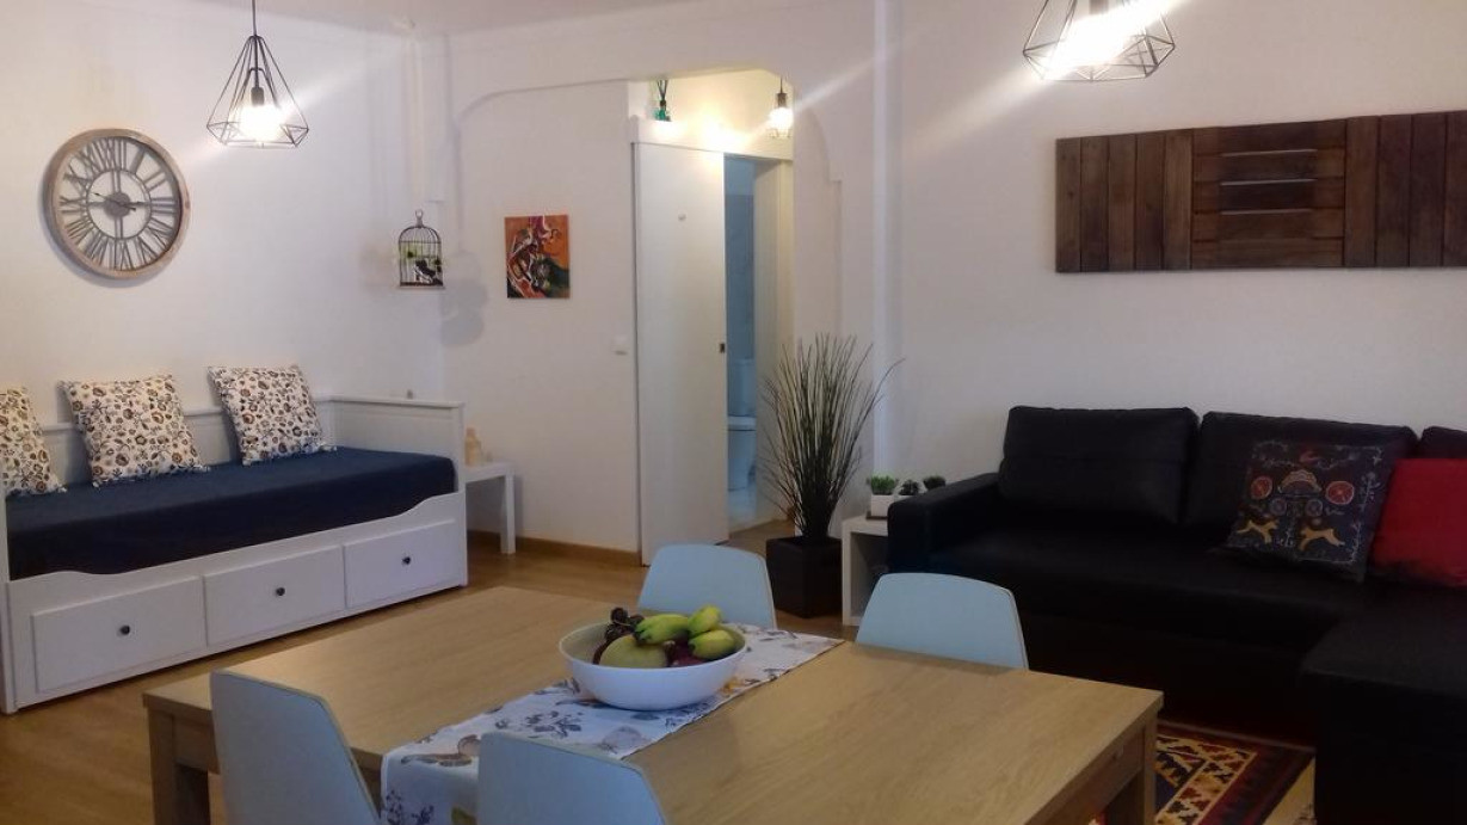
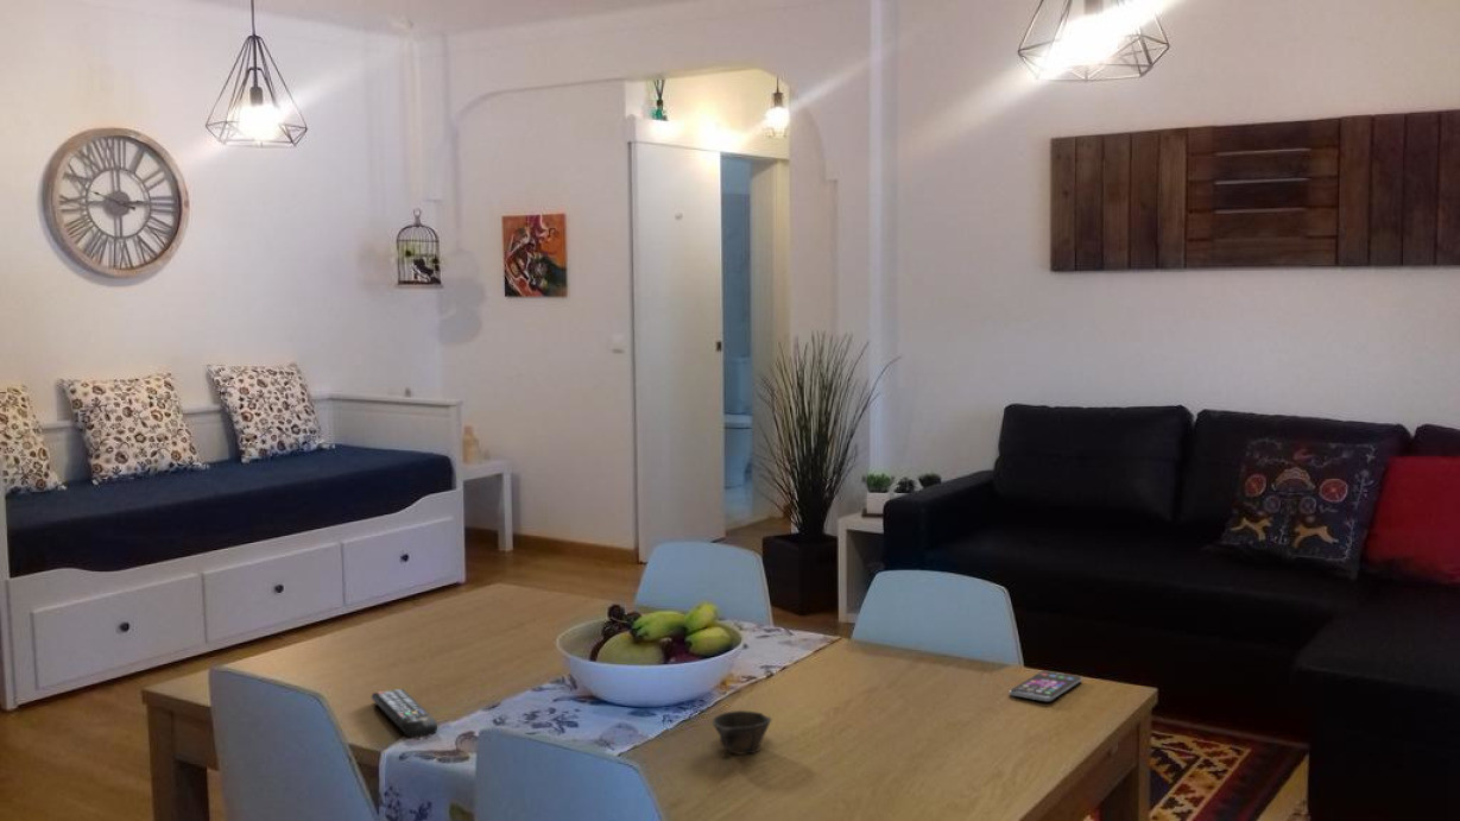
+ cup (739, 735)
+ smartphone (1045, 686)
+ remote control (403, 712)
